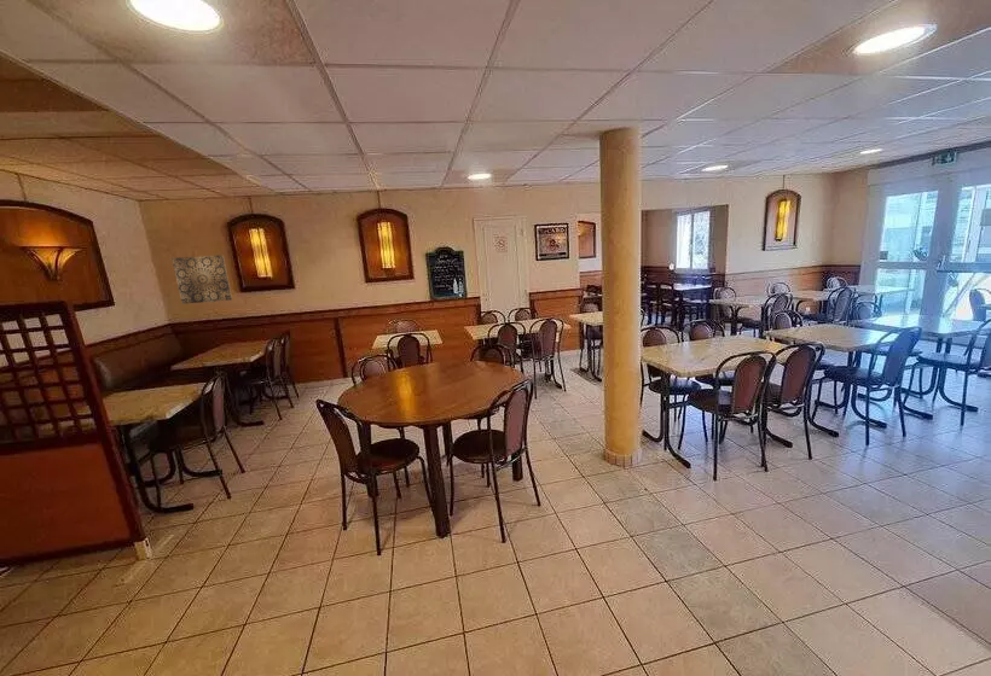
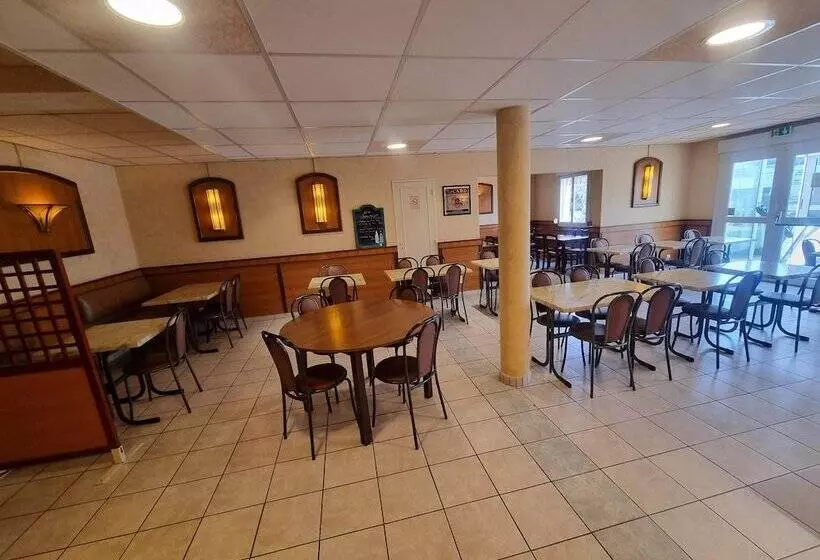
- wall art (202, 279)
